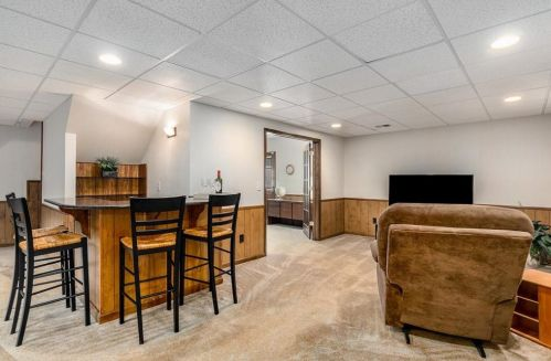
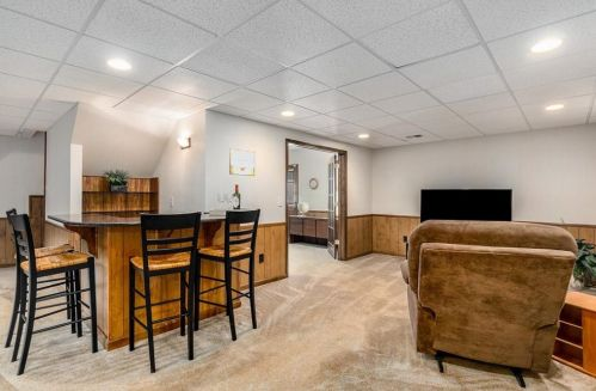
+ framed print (242, 163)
